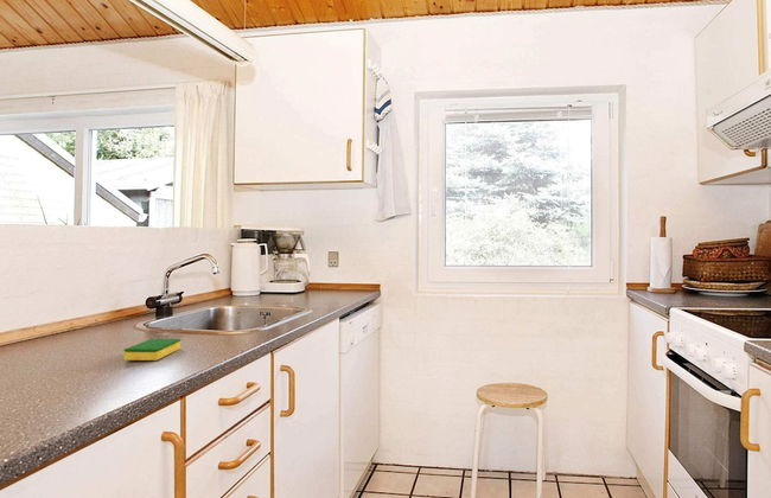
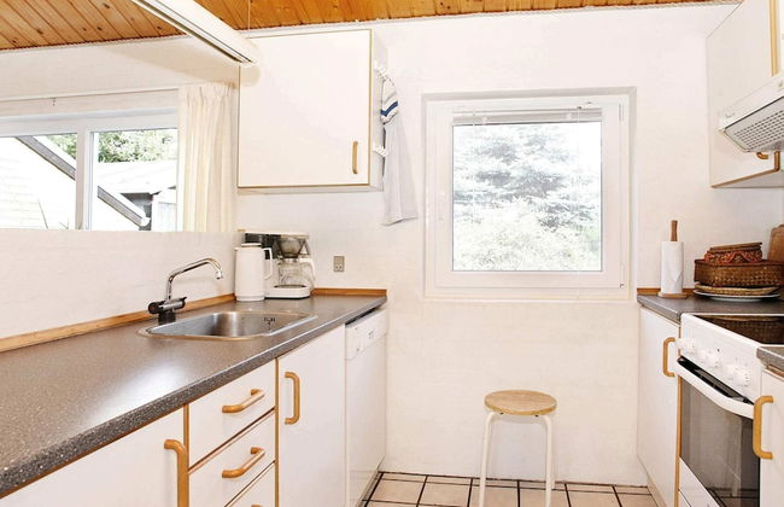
- dish sponge (153, 349)
